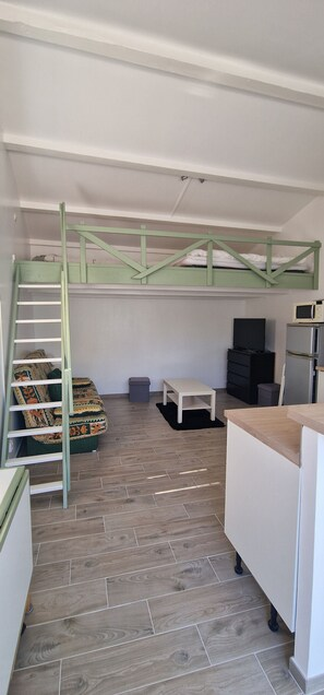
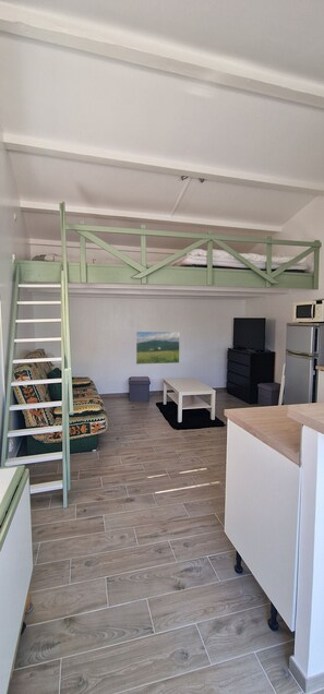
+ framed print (157, 347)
